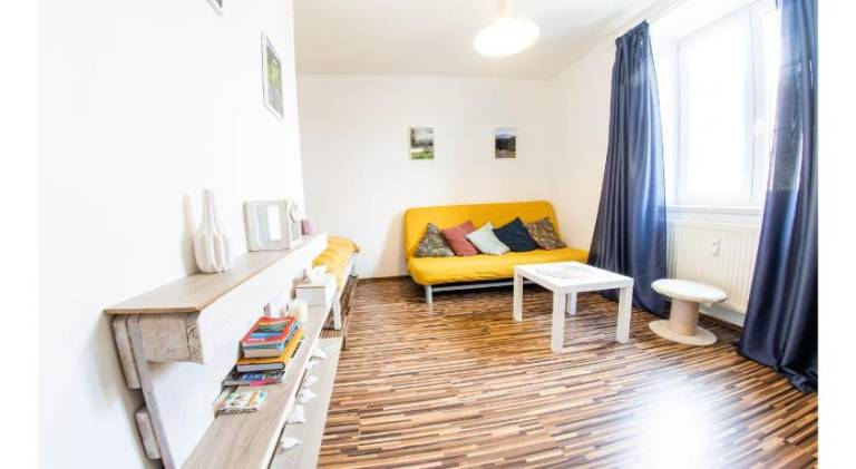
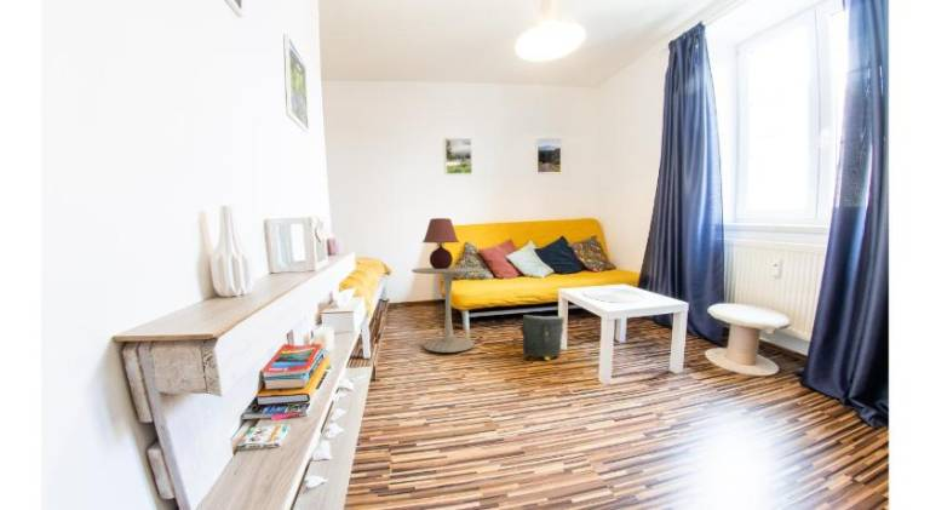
+ table lamp (441, 243)
+ side table (448, 306)
+ bag (541, 334)
